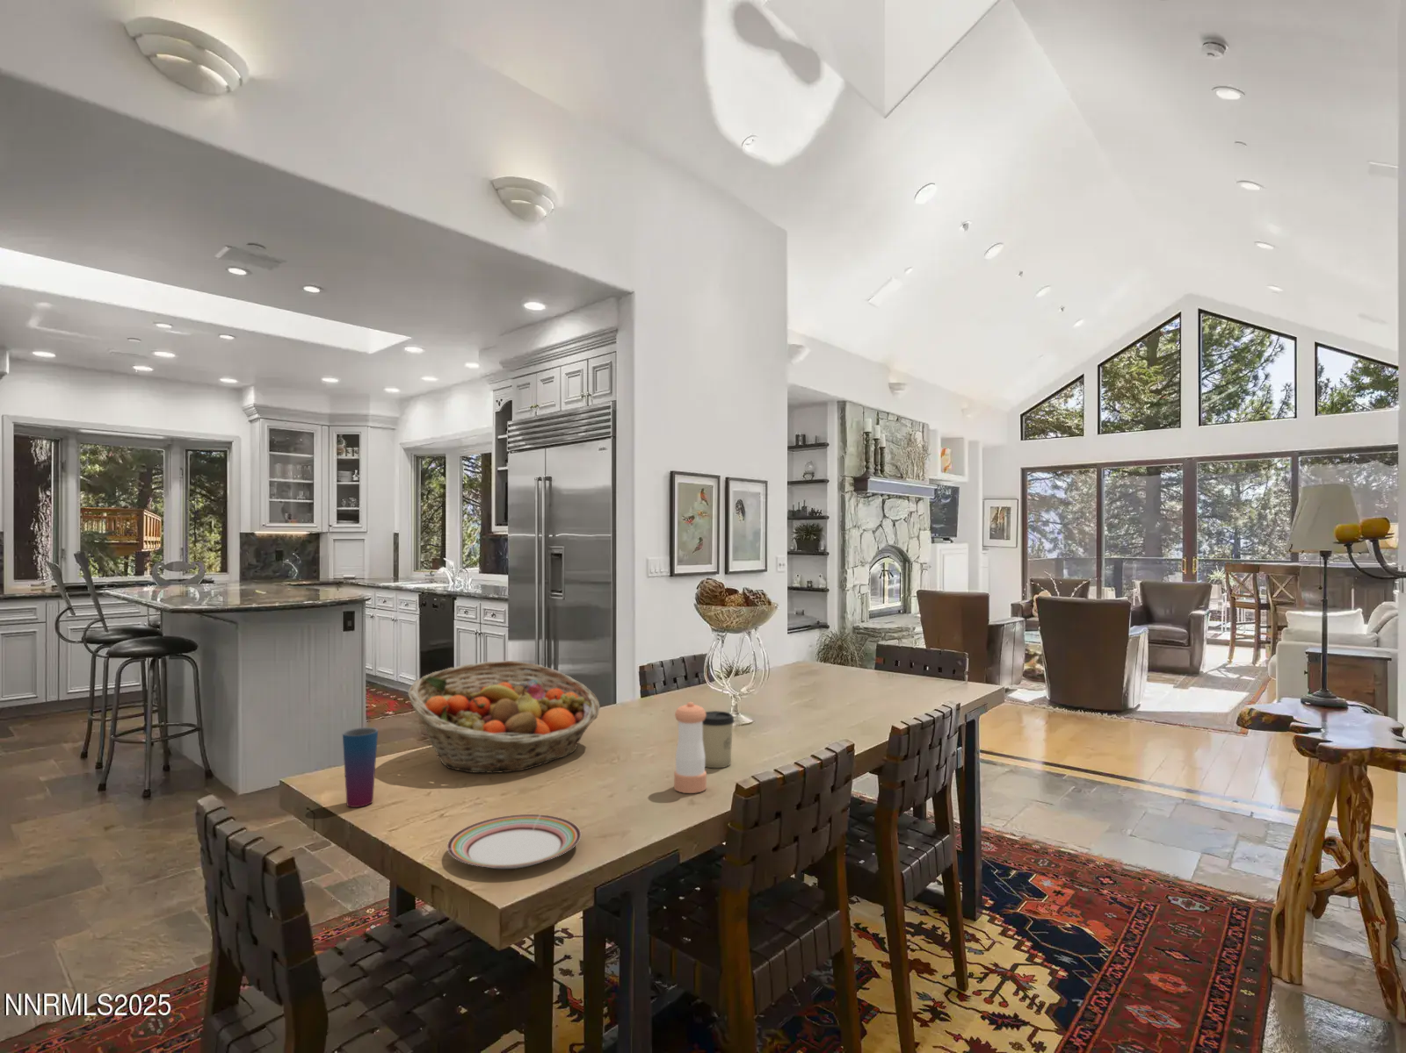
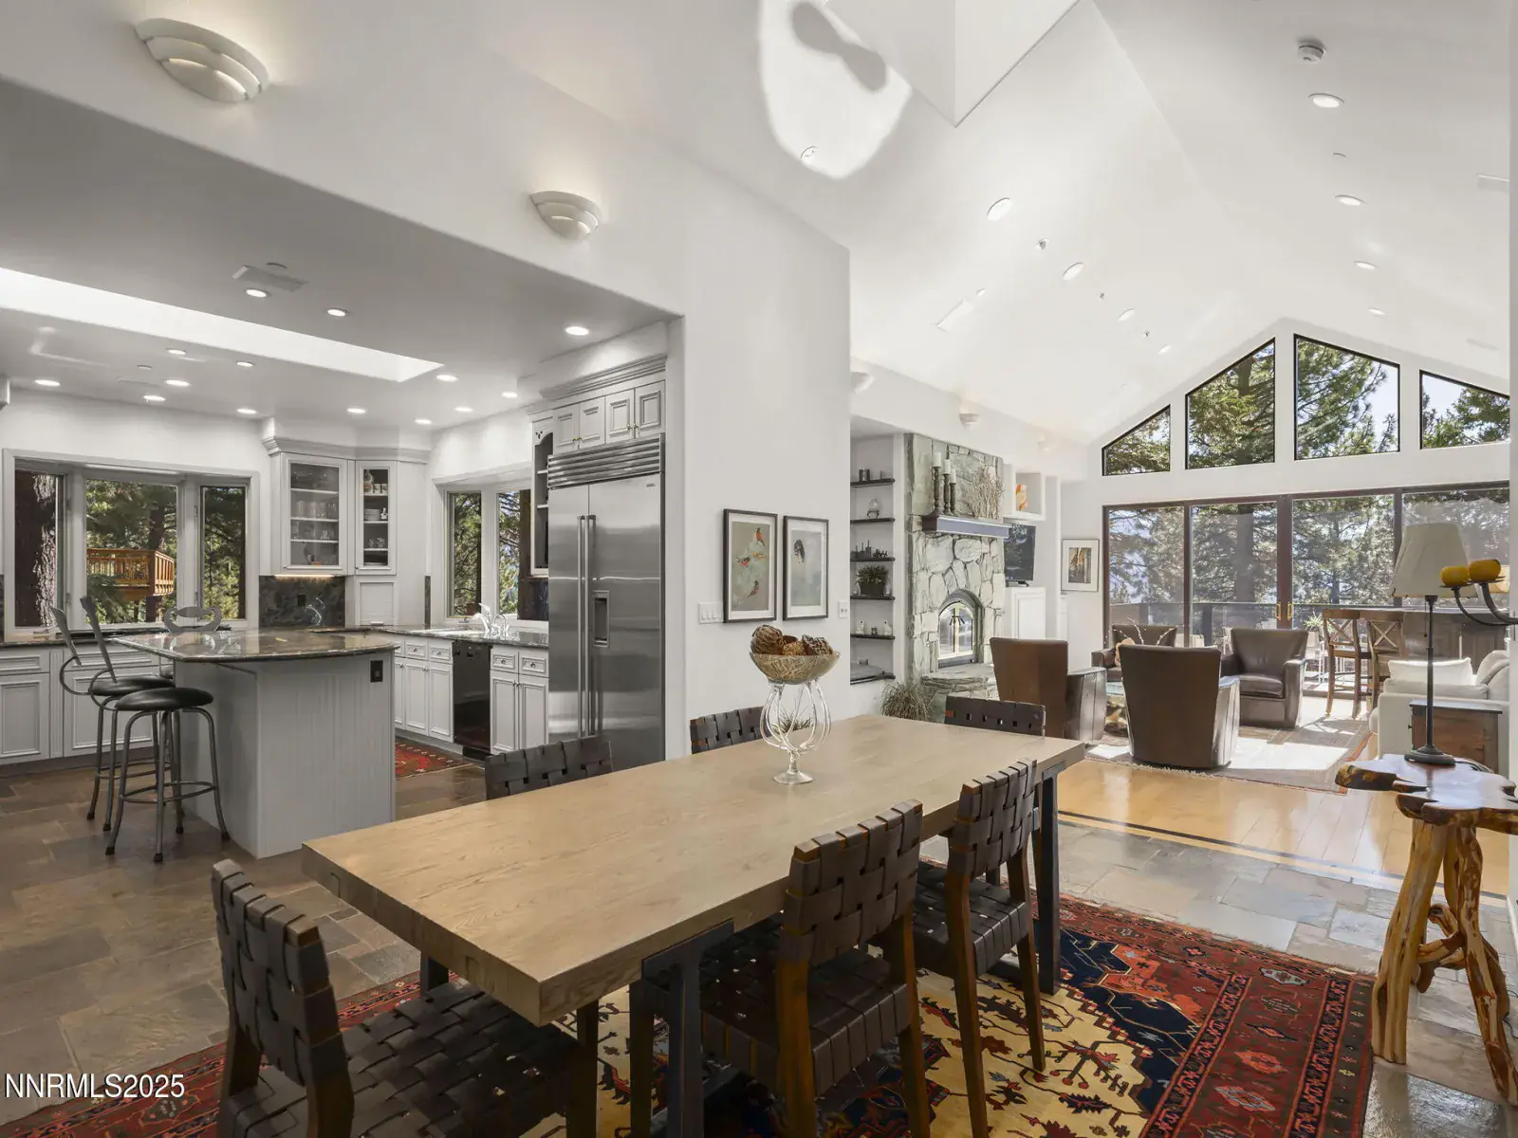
- cup (360, 767)
- plate (515, 843)
- pepper shaker (690, 746)
- fruit basket (507, 711)
- cup (715, 739)
